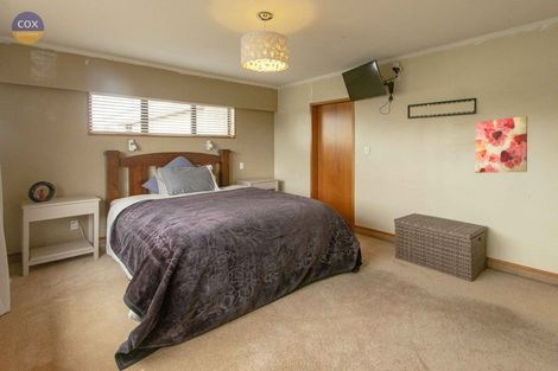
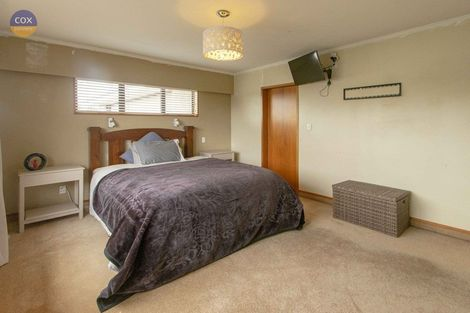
- wall art (500, 146)
